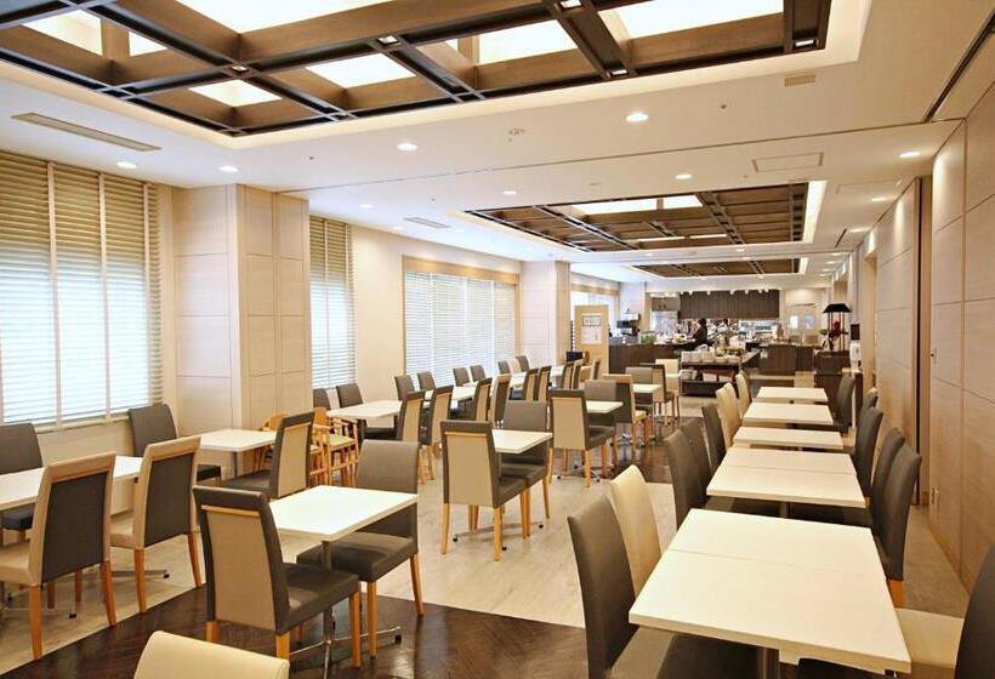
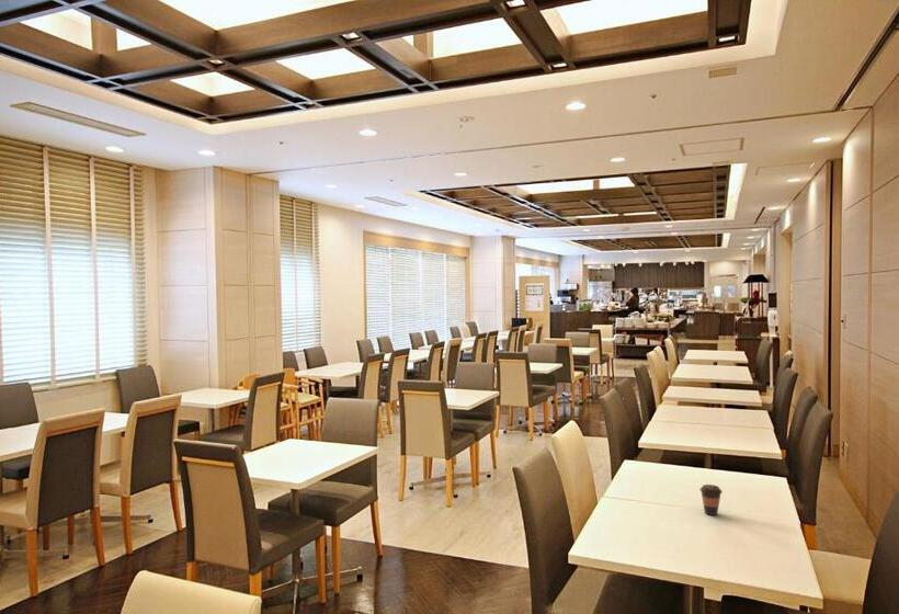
+ coffee cup (710, 500)
